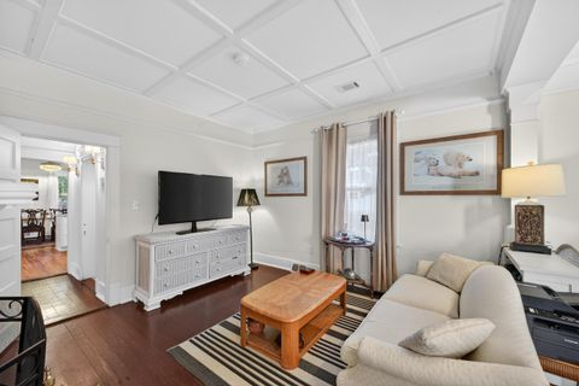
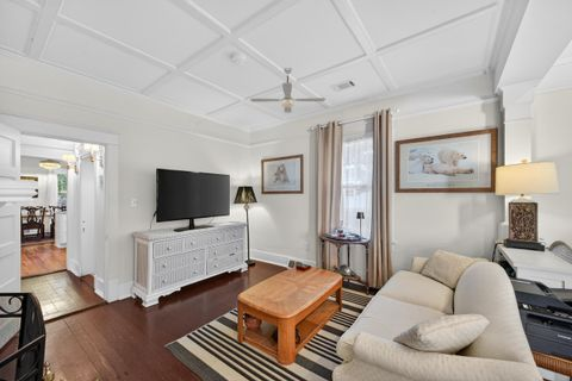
+ ceiling fan (287, 87)
